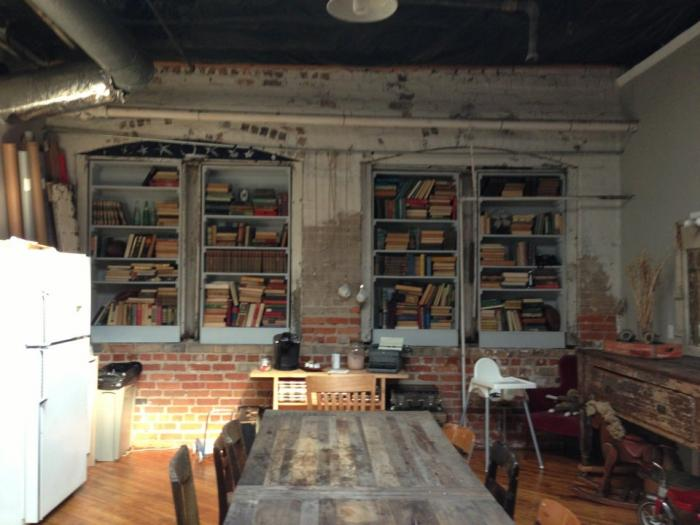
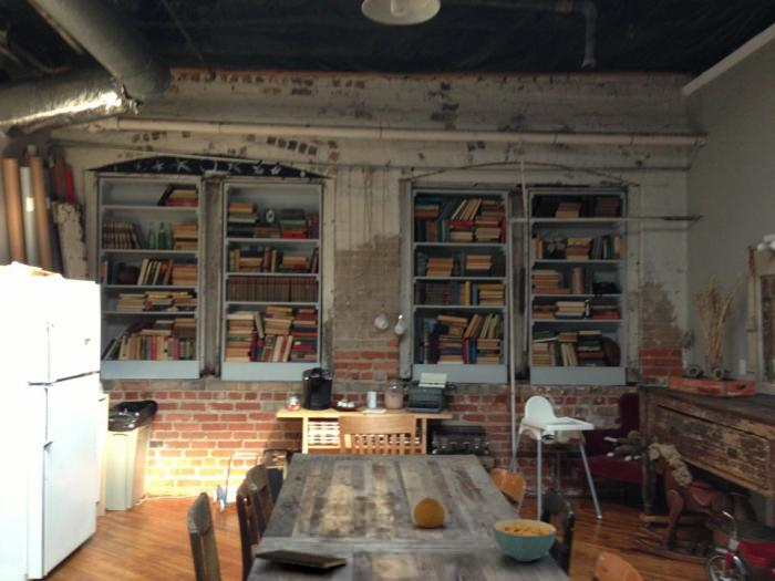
+ notepad (301, 558)
+ fruit (428, 511)
+ cereal bowl (524, 542)
